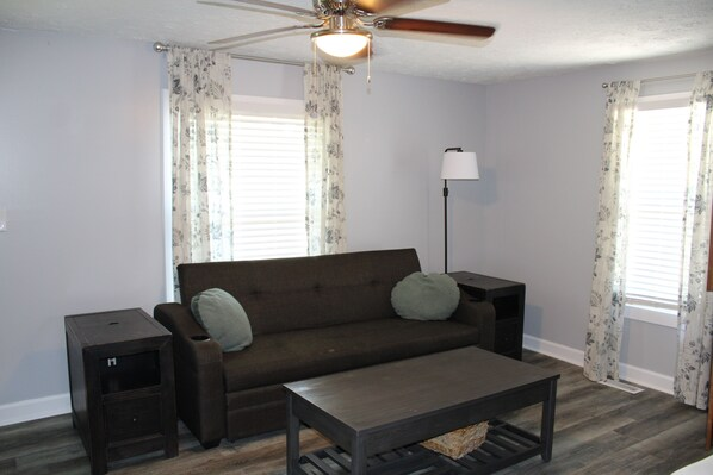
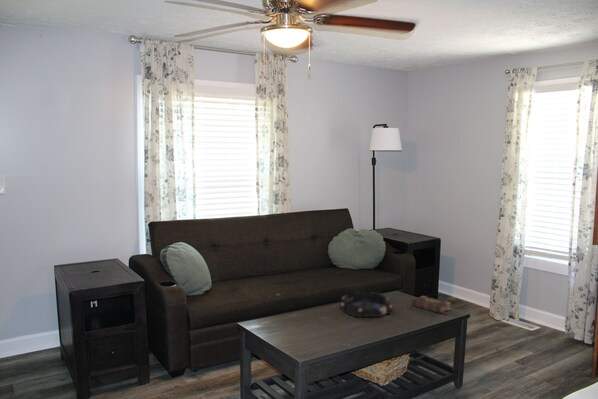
+ decorative bowl (366, 303)
+ book (433, 304)
